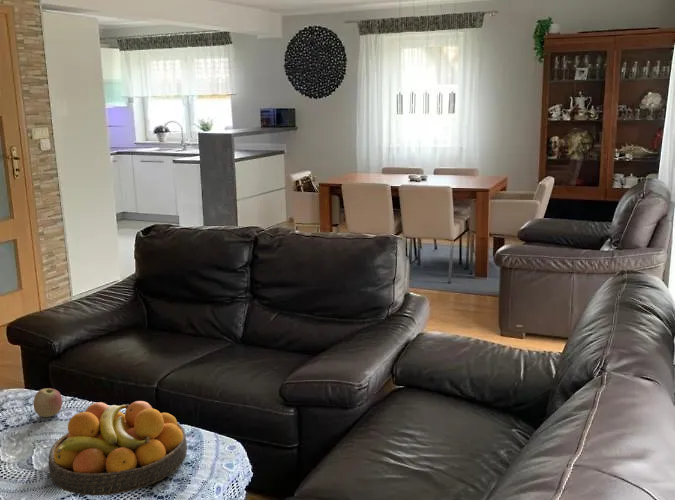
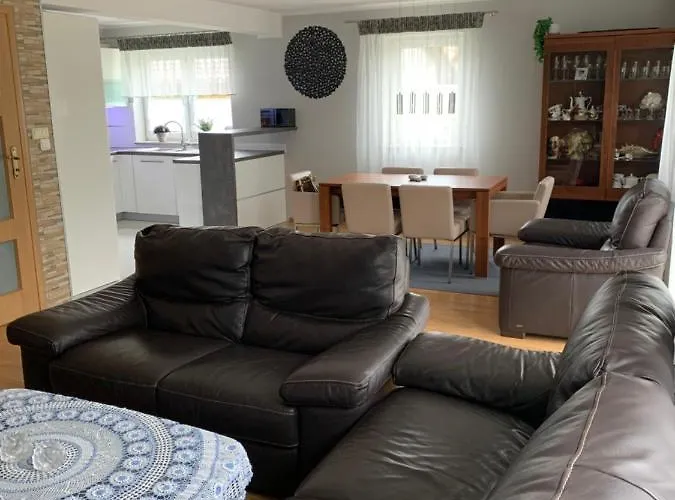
- fruit bowl (118, 434)
- apple (47, 402)
